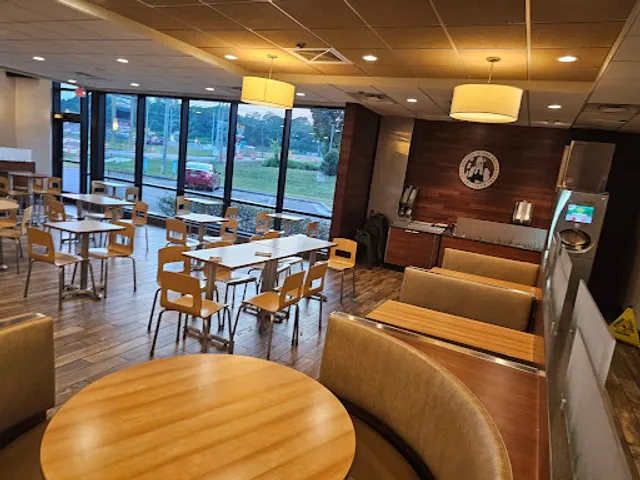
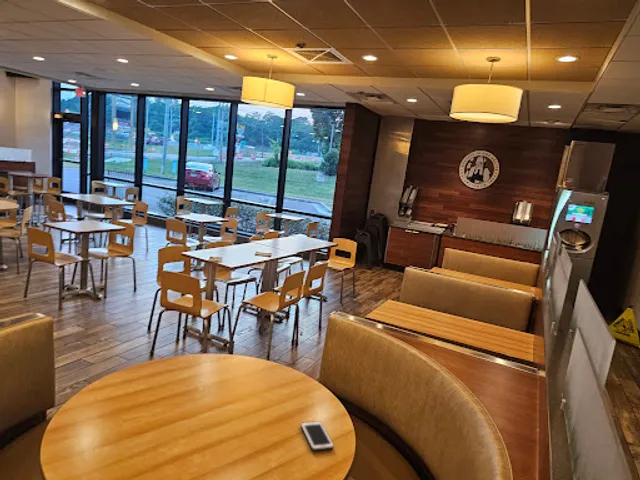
+ cell phone (316, 435)
